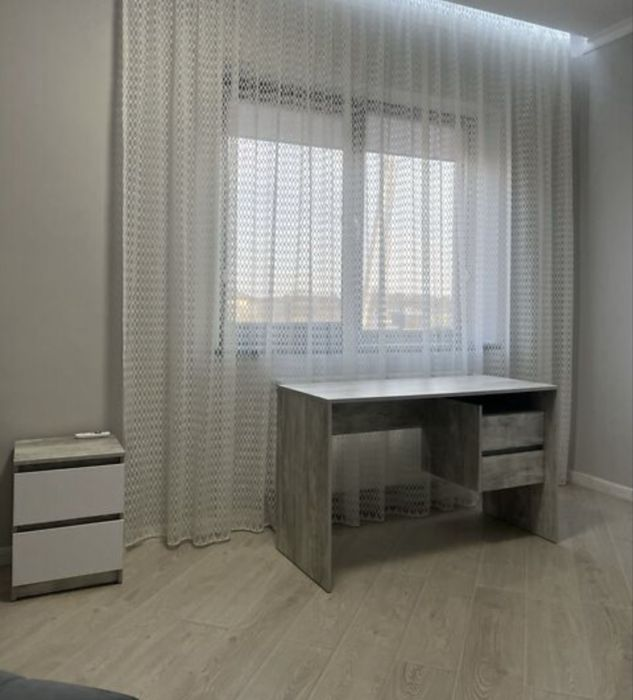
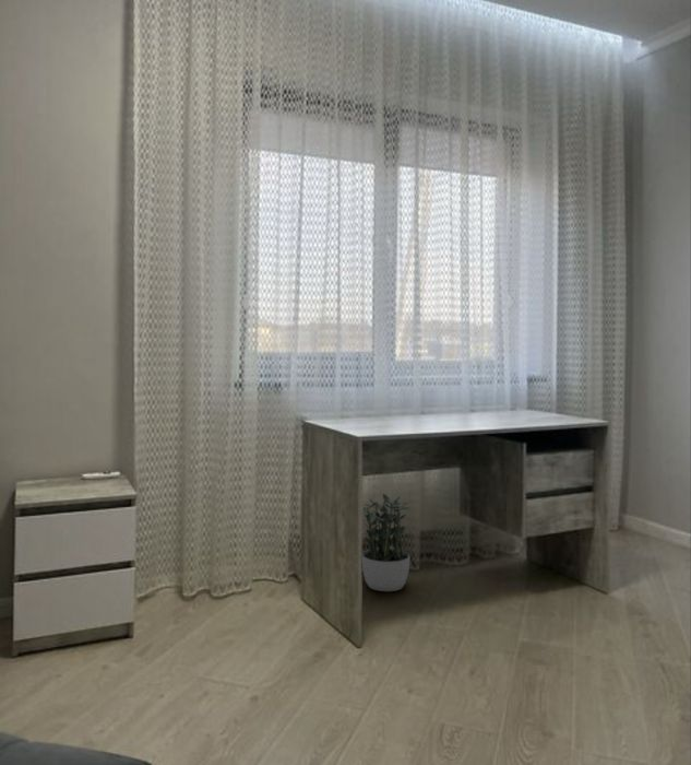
+ potted plant (382, 538)
